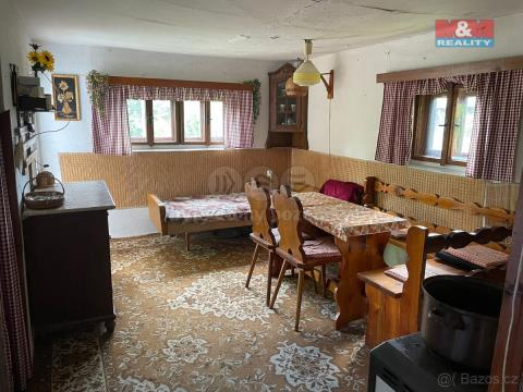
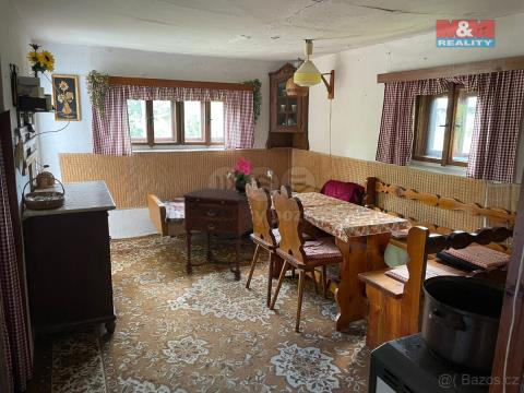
+ side table (222, 231)
+ potted flower (242, 176)
